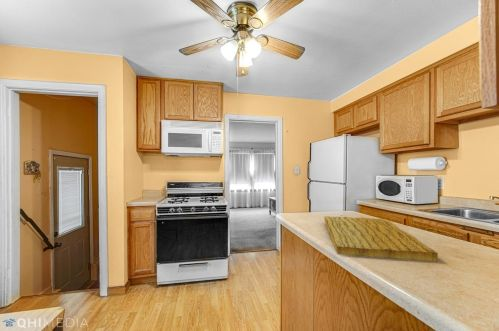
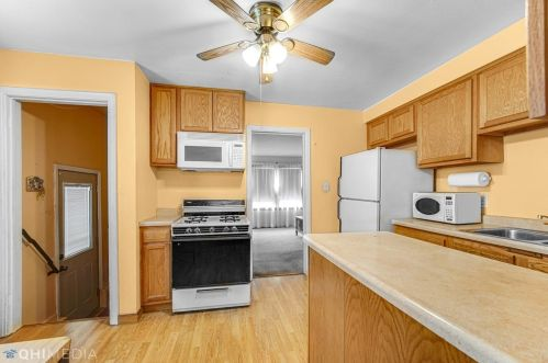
- cutting board (366, 232)
